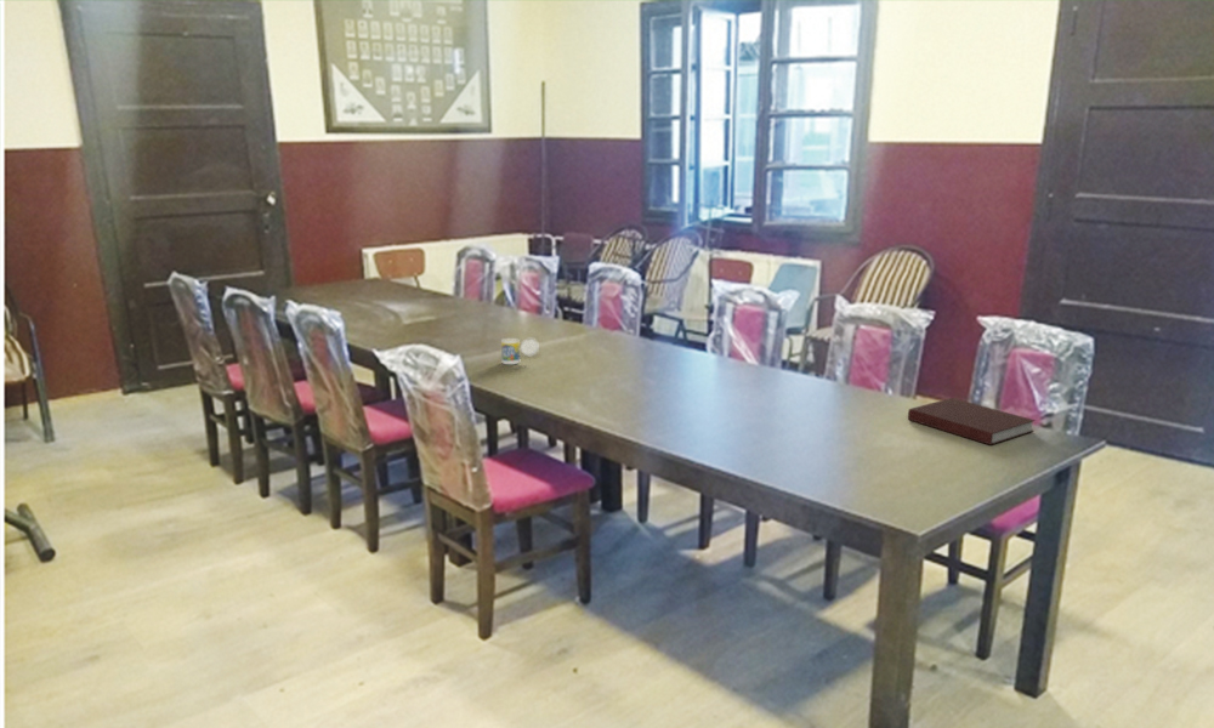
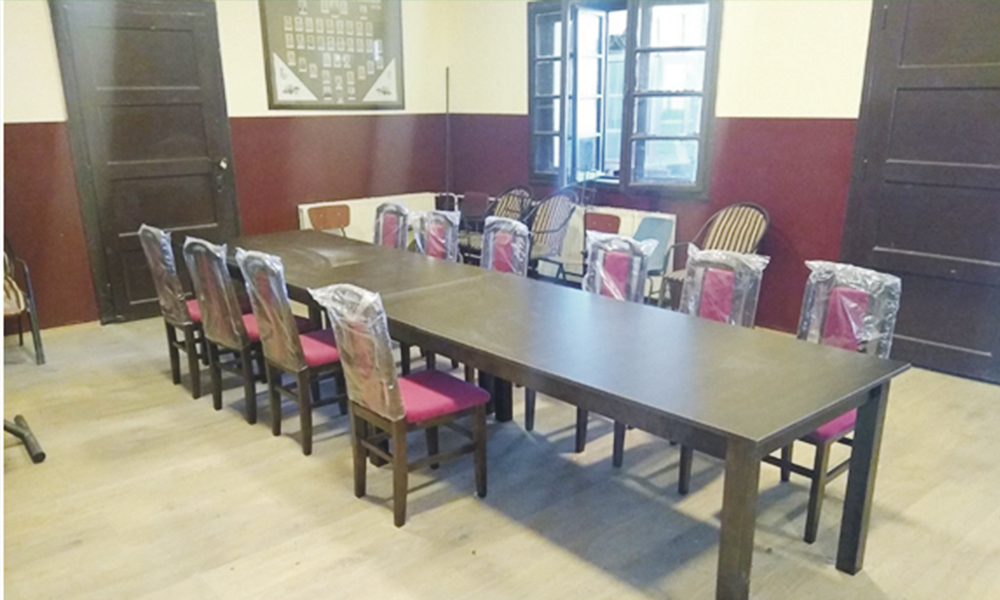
- notebook (970, 420)
- cup (518, 349)
